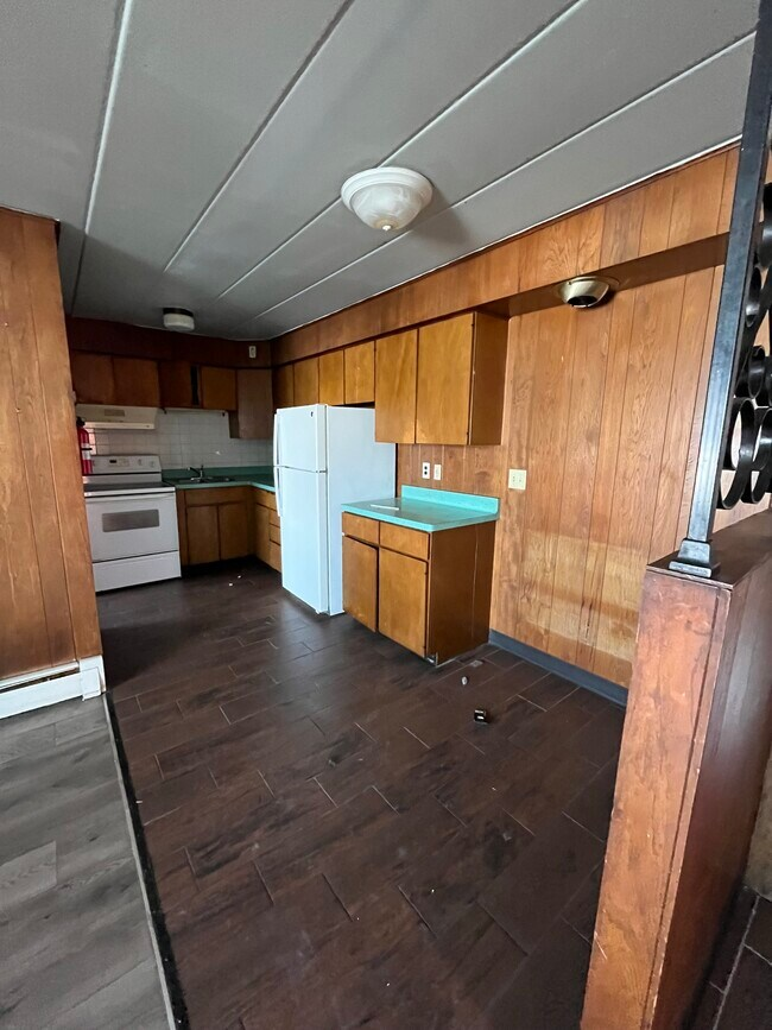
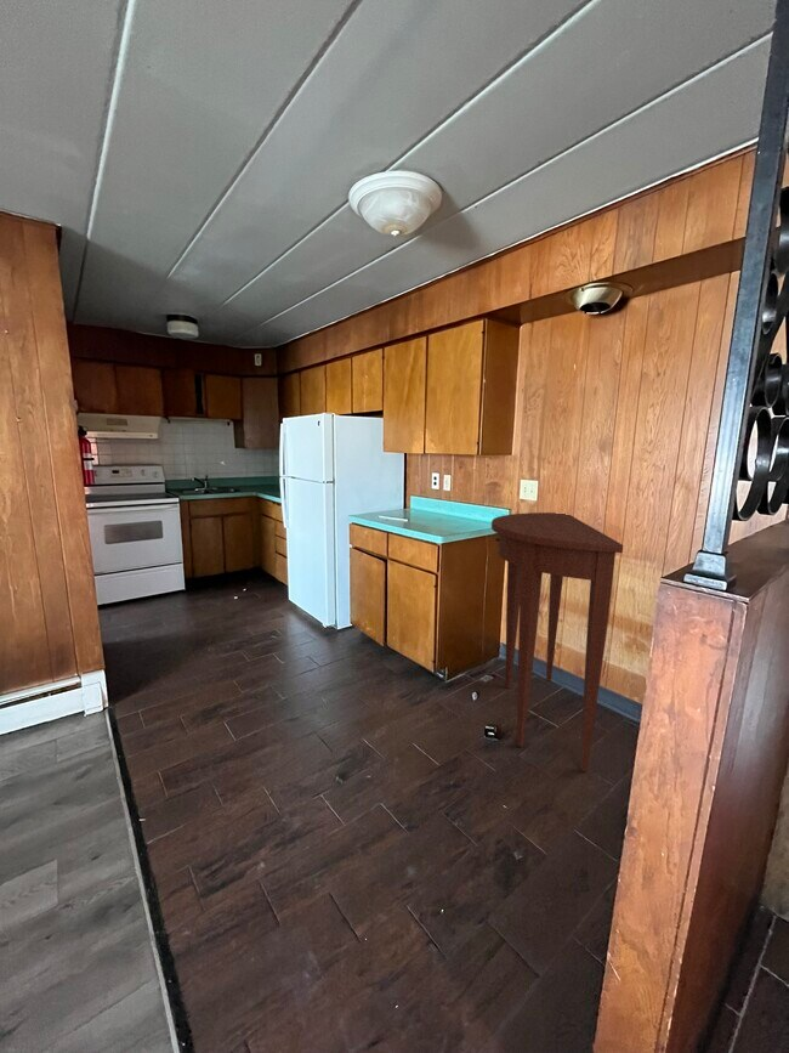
+ console table (557, 622)
